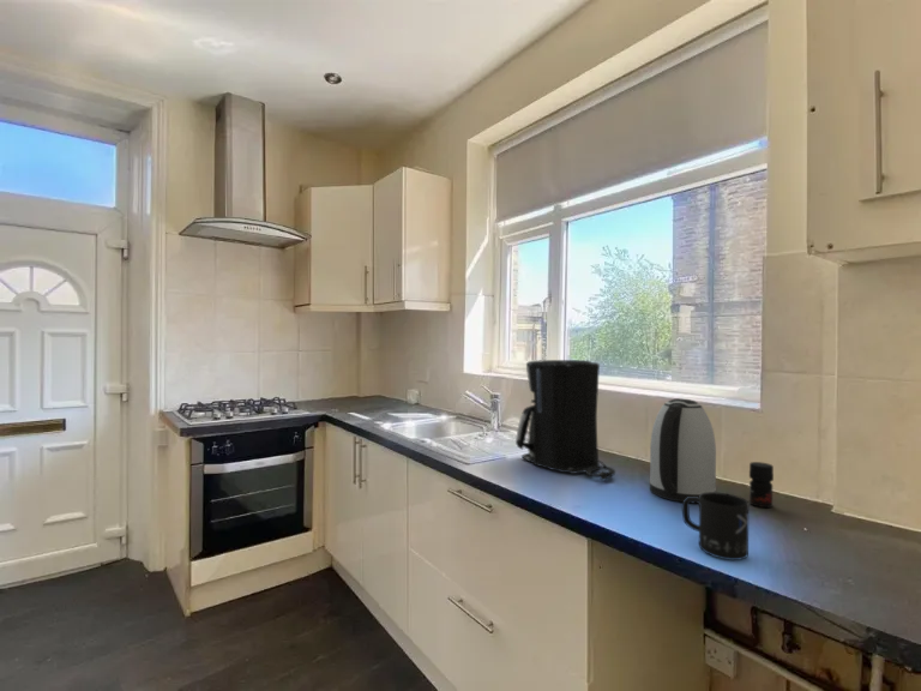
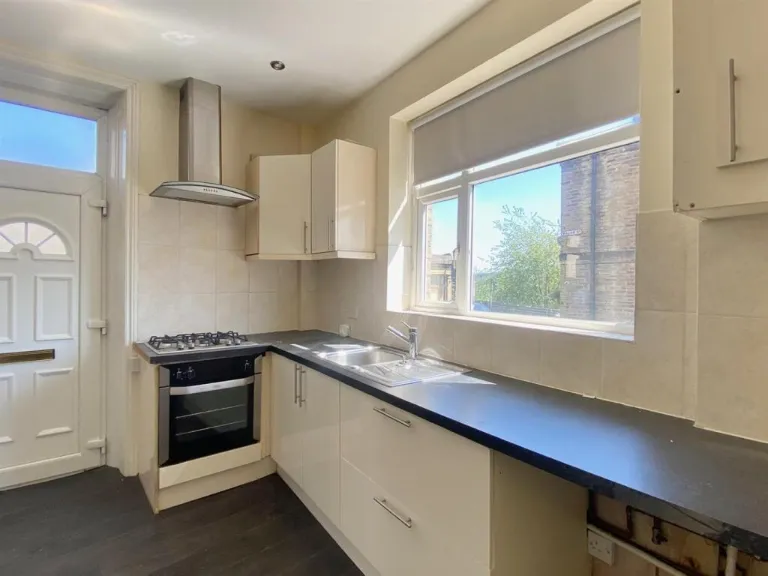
- jar (760, 483)
- coffee maker (559, 413)
- kettle (678, 447)
- mug (712, 522)
